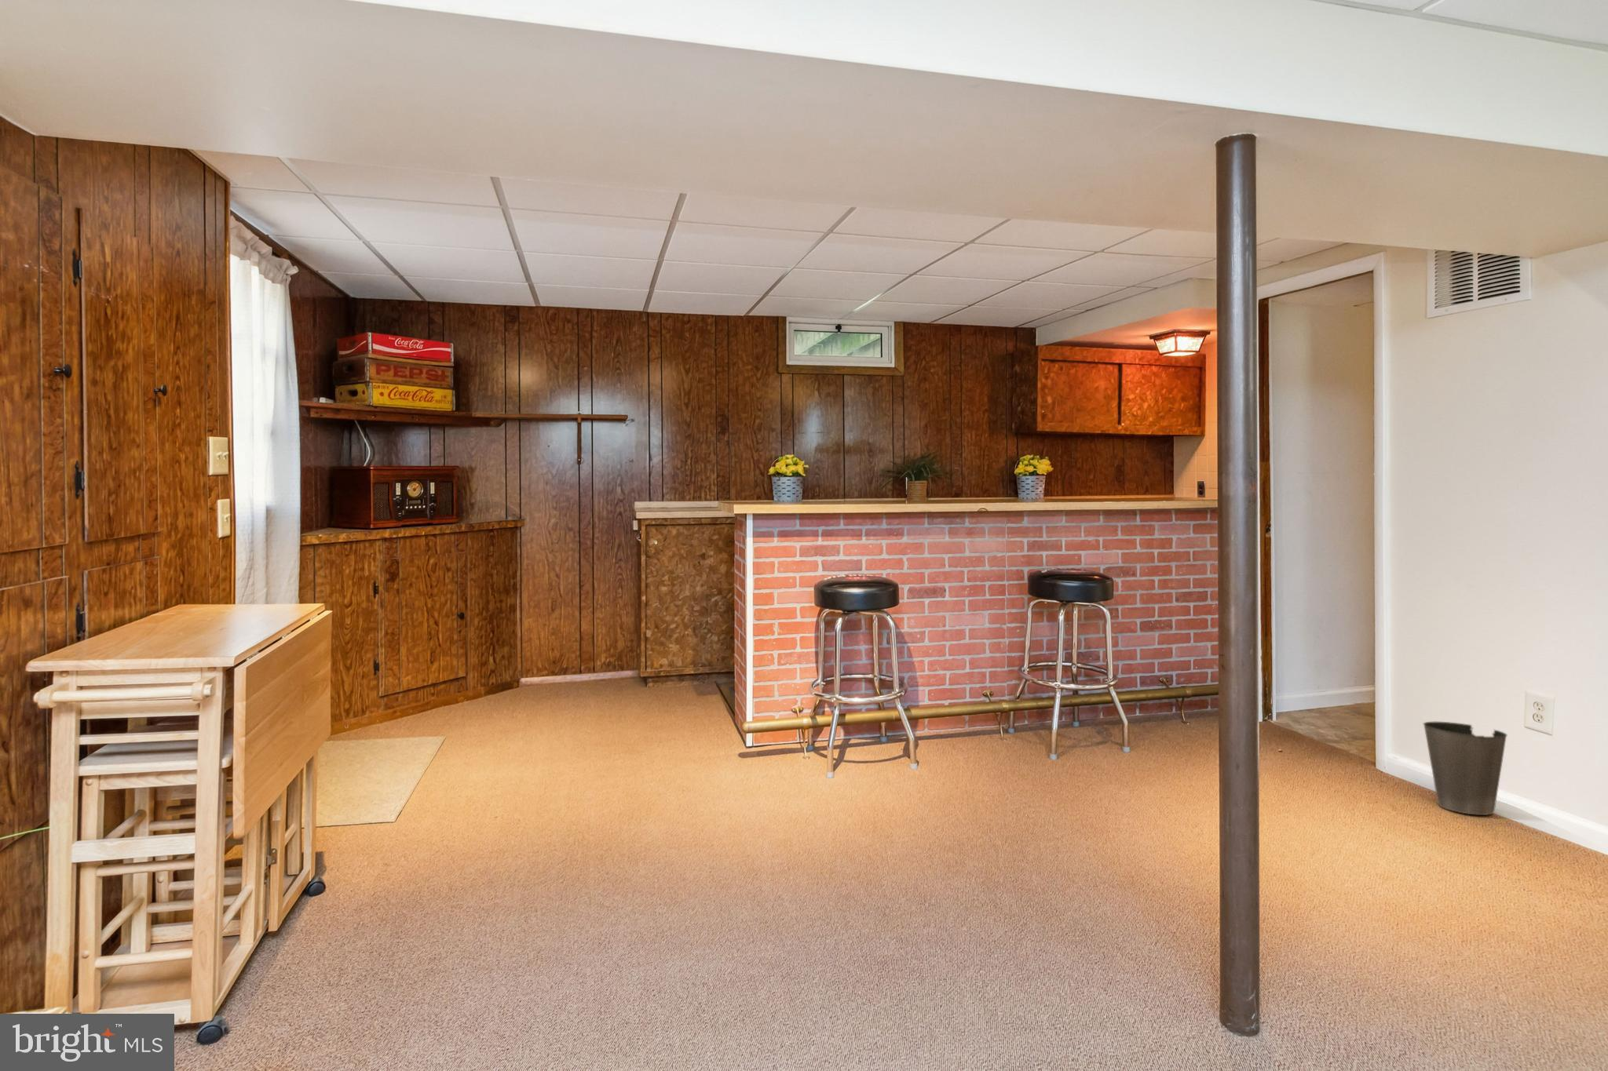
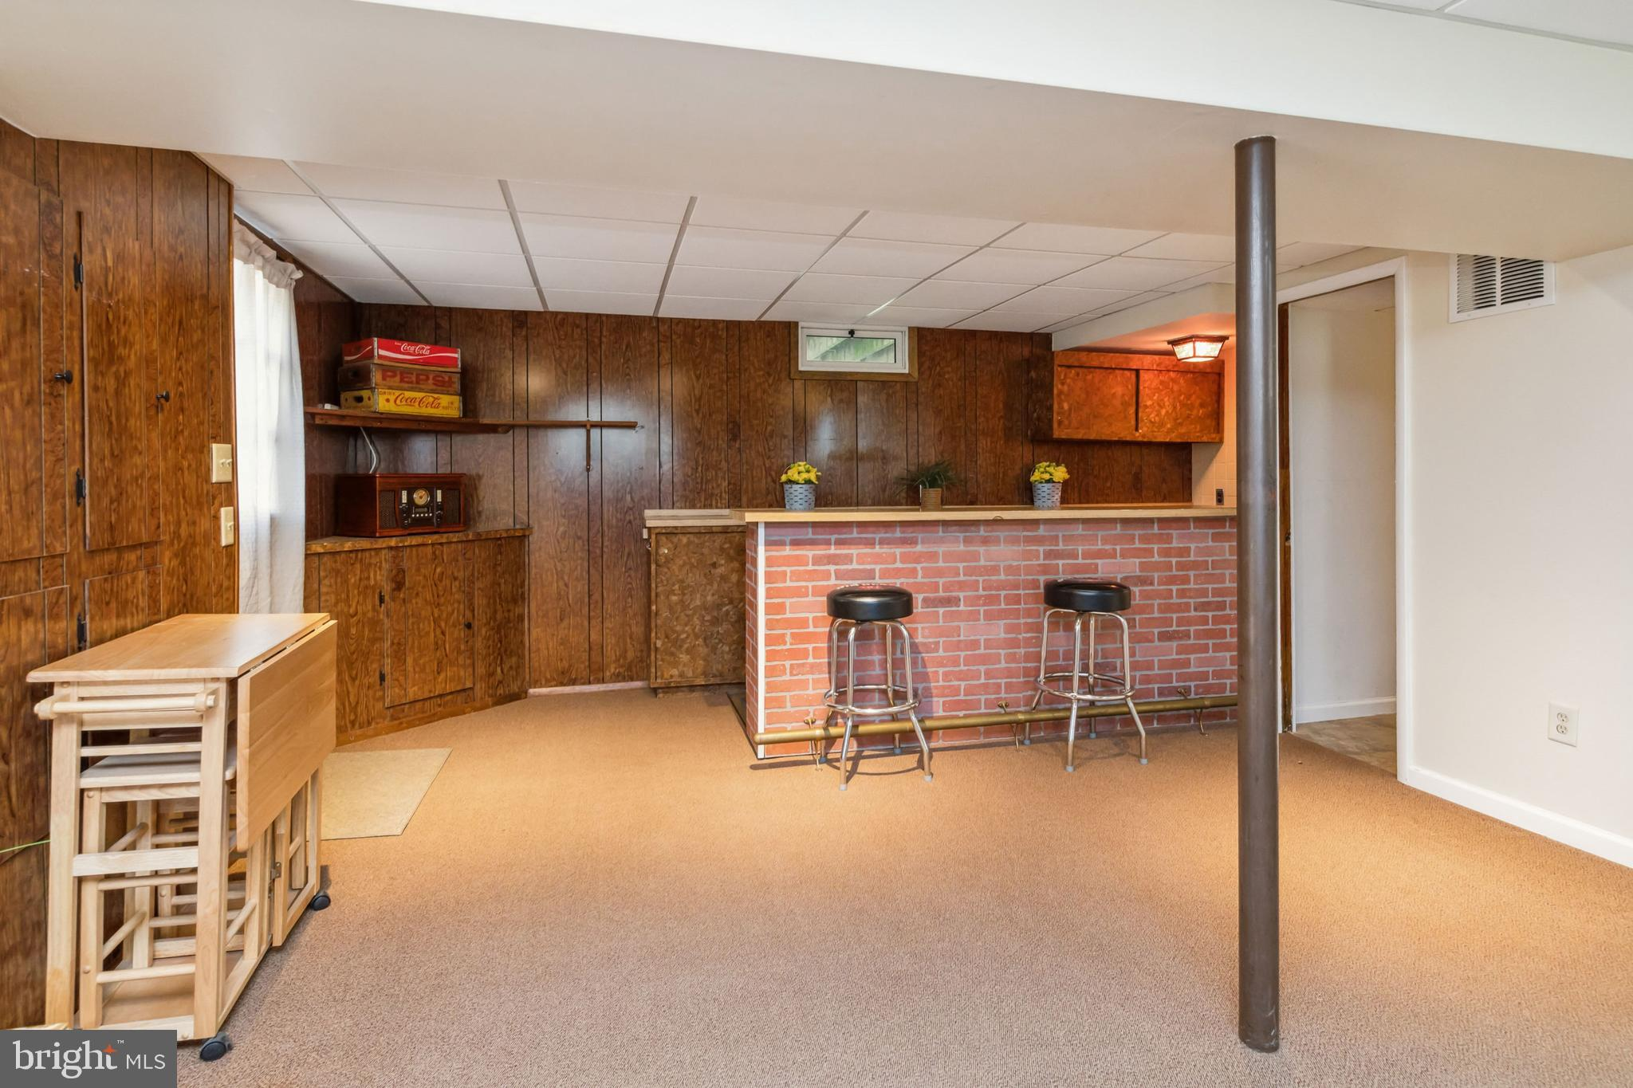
- waste basket (1463, 769)
